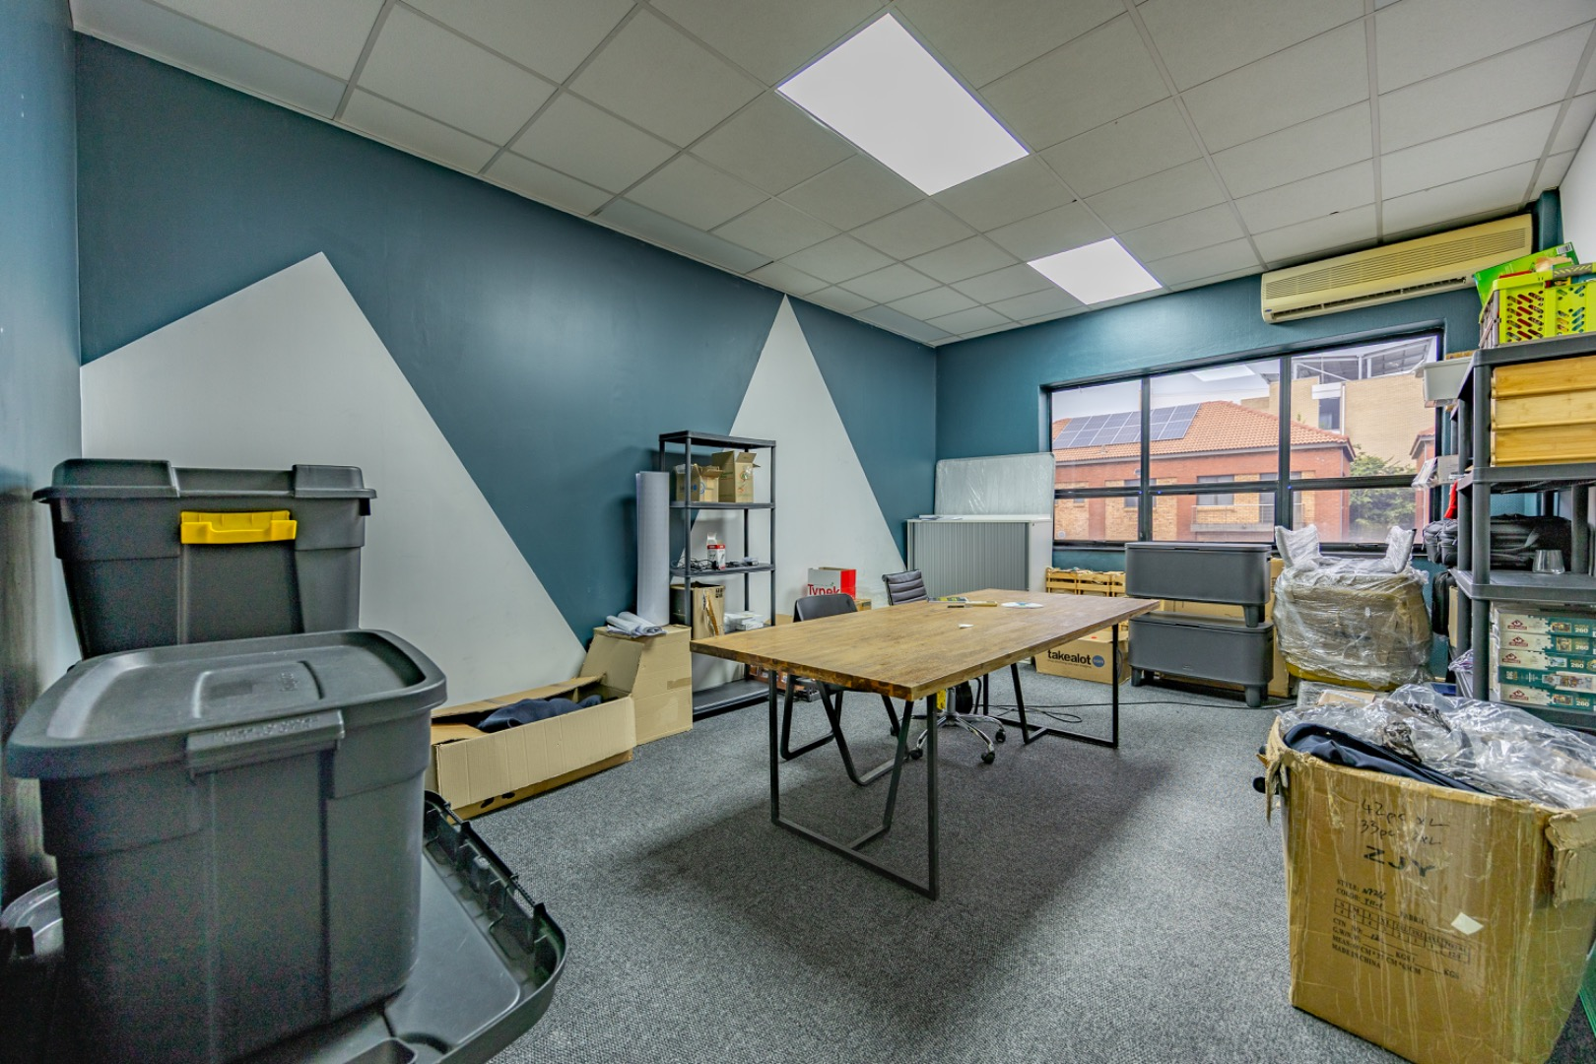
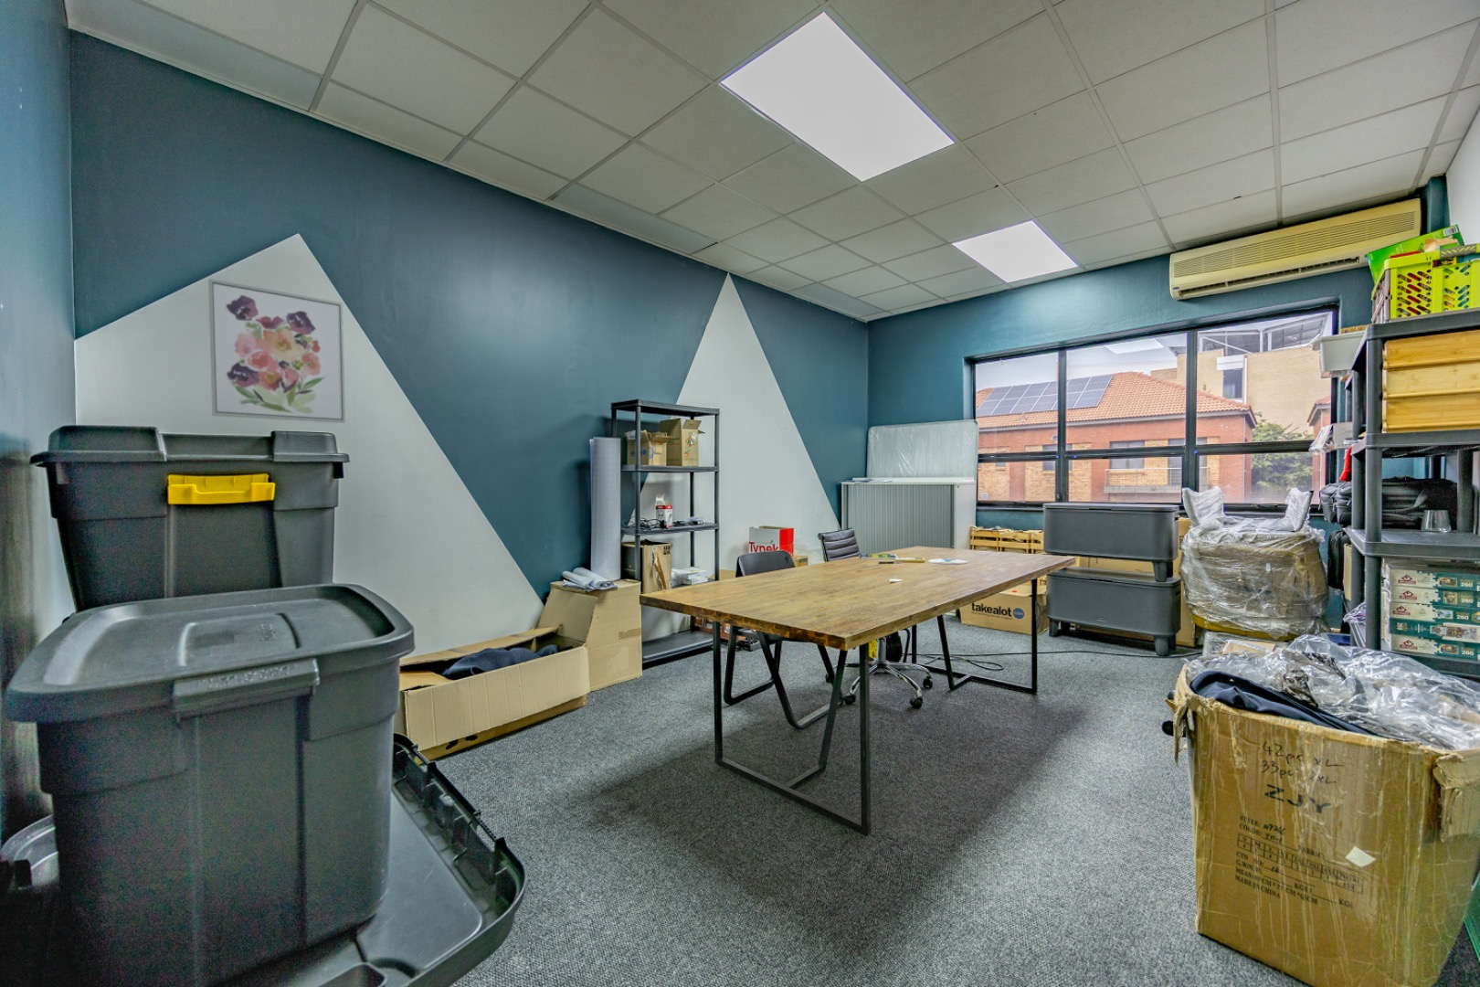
+ wall art (281, 356)
